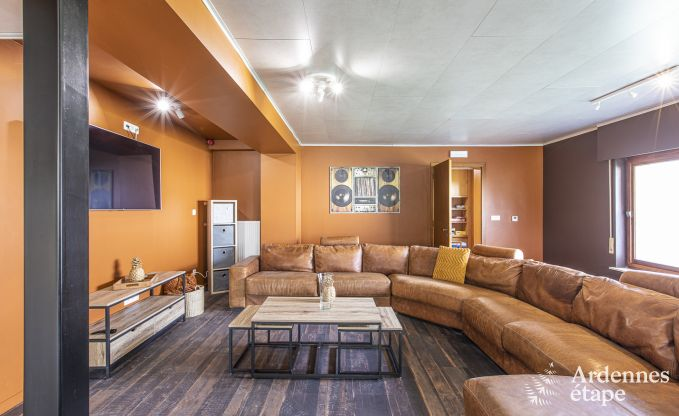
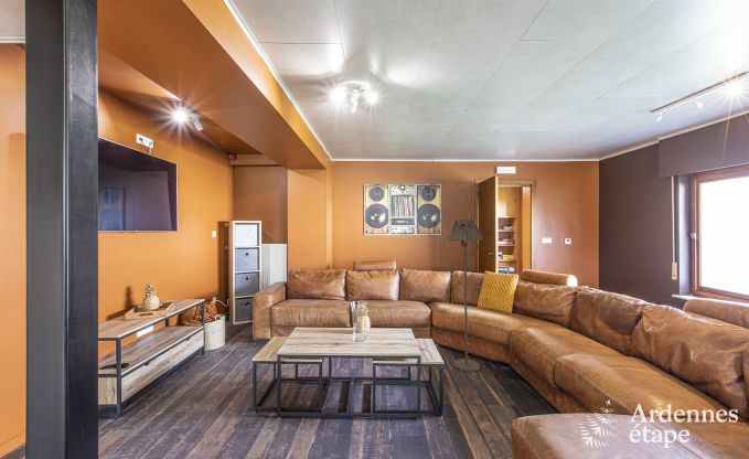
+ floor lamp (466, 292)
